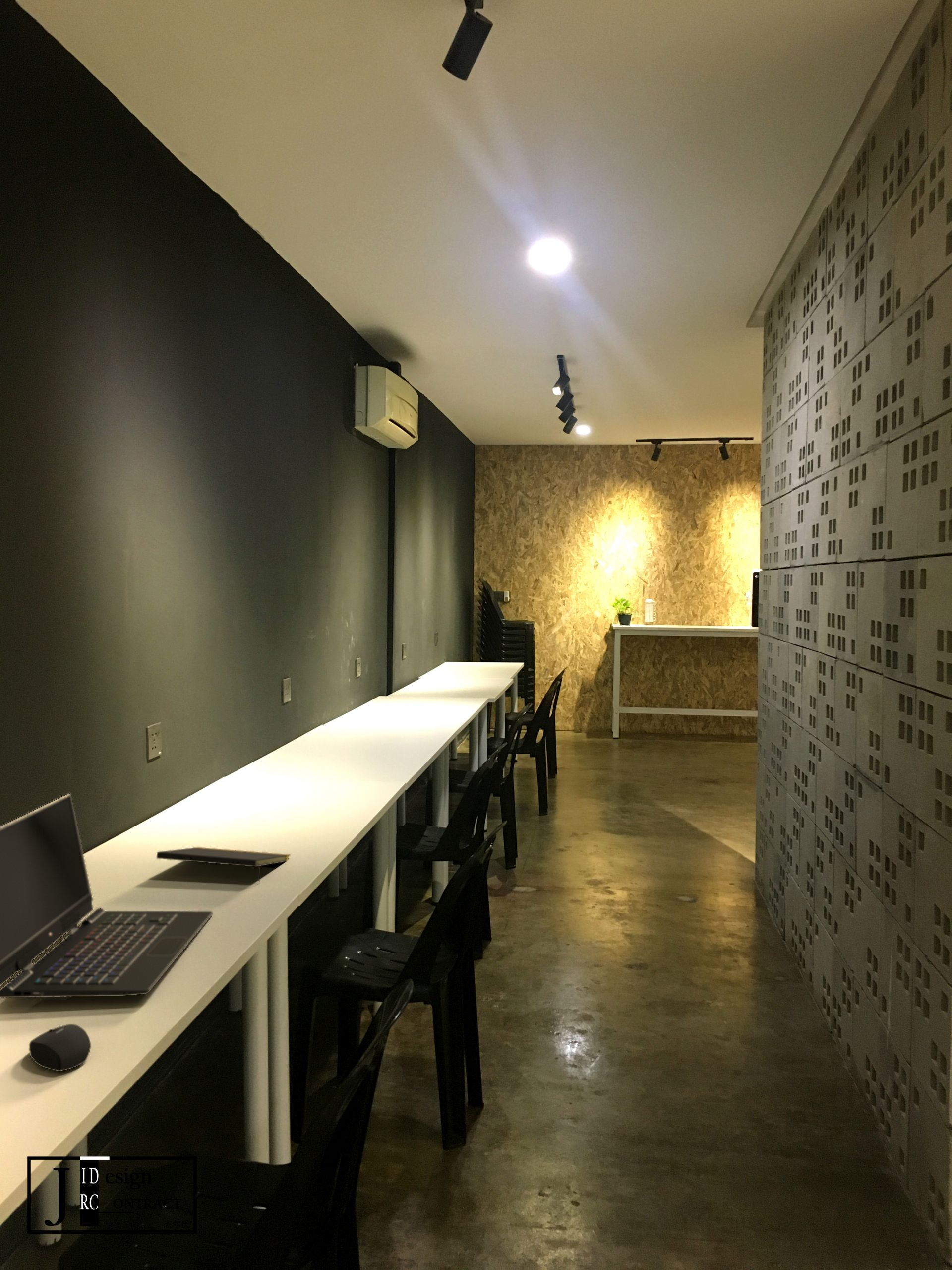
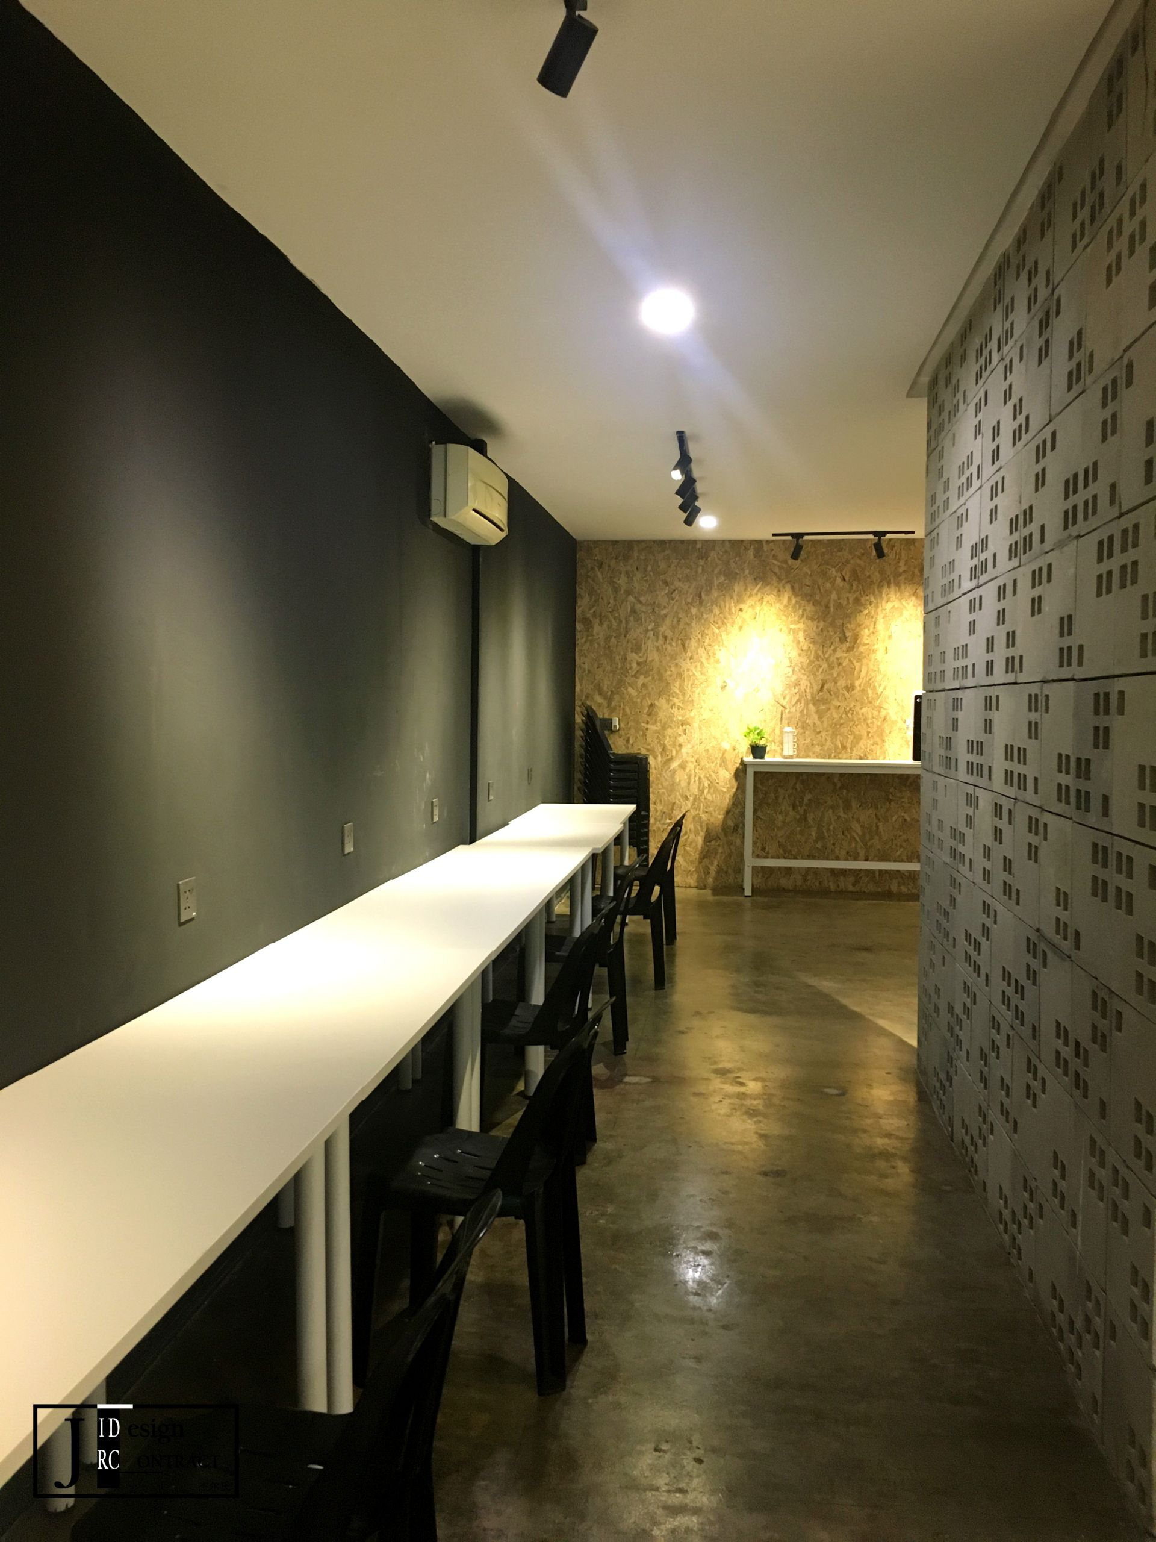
- laptop computer (90, 889)
- notepad (225, 856)
- mouse (59, 1044)
